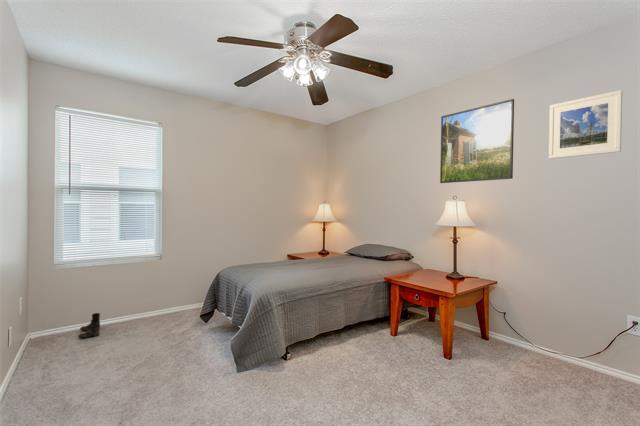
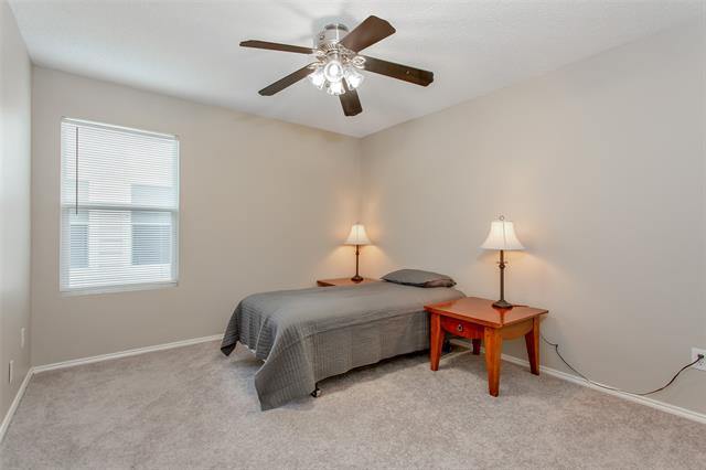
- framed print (473, 144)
- boots (89, 325)
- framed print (583, 126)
